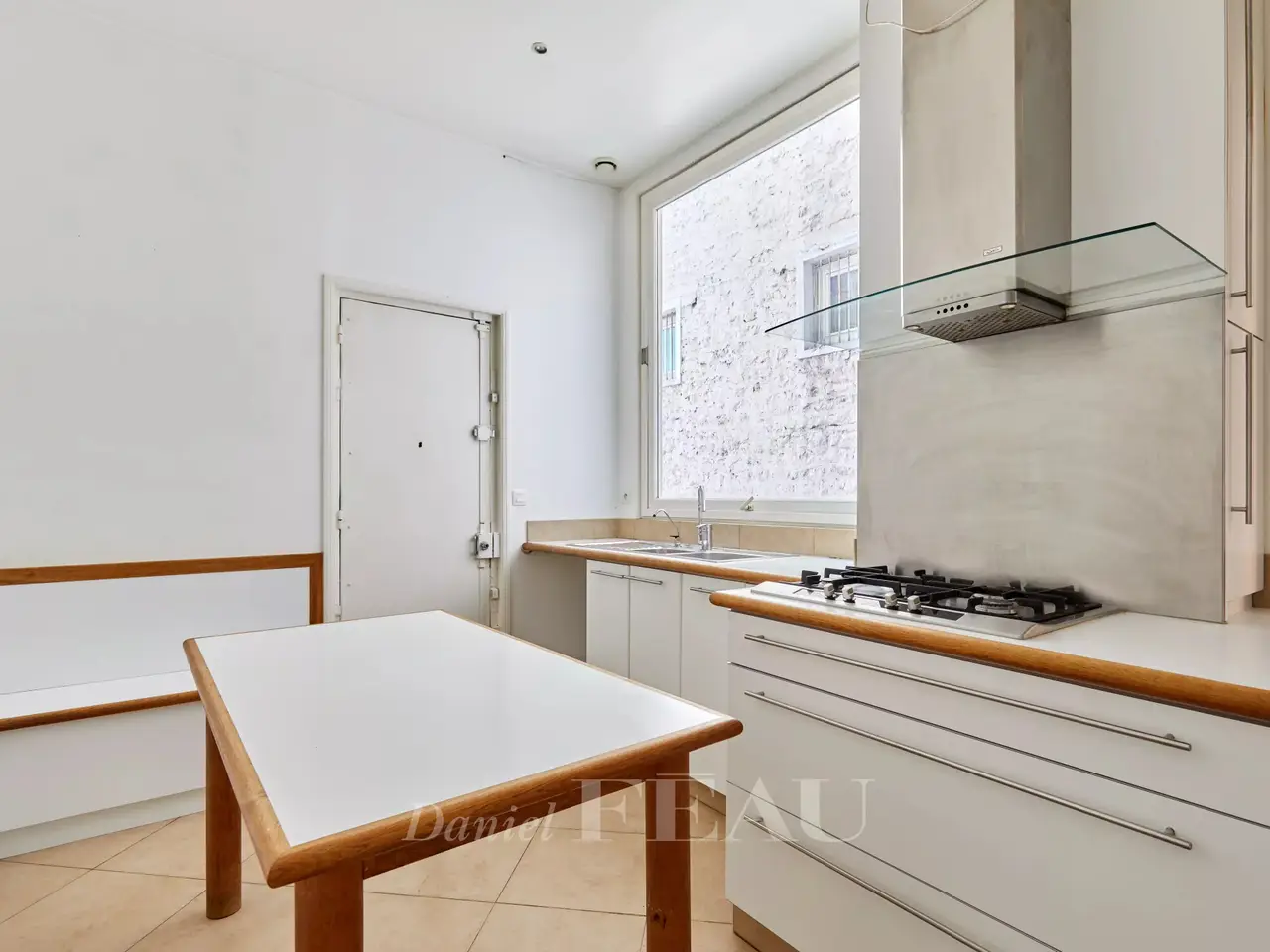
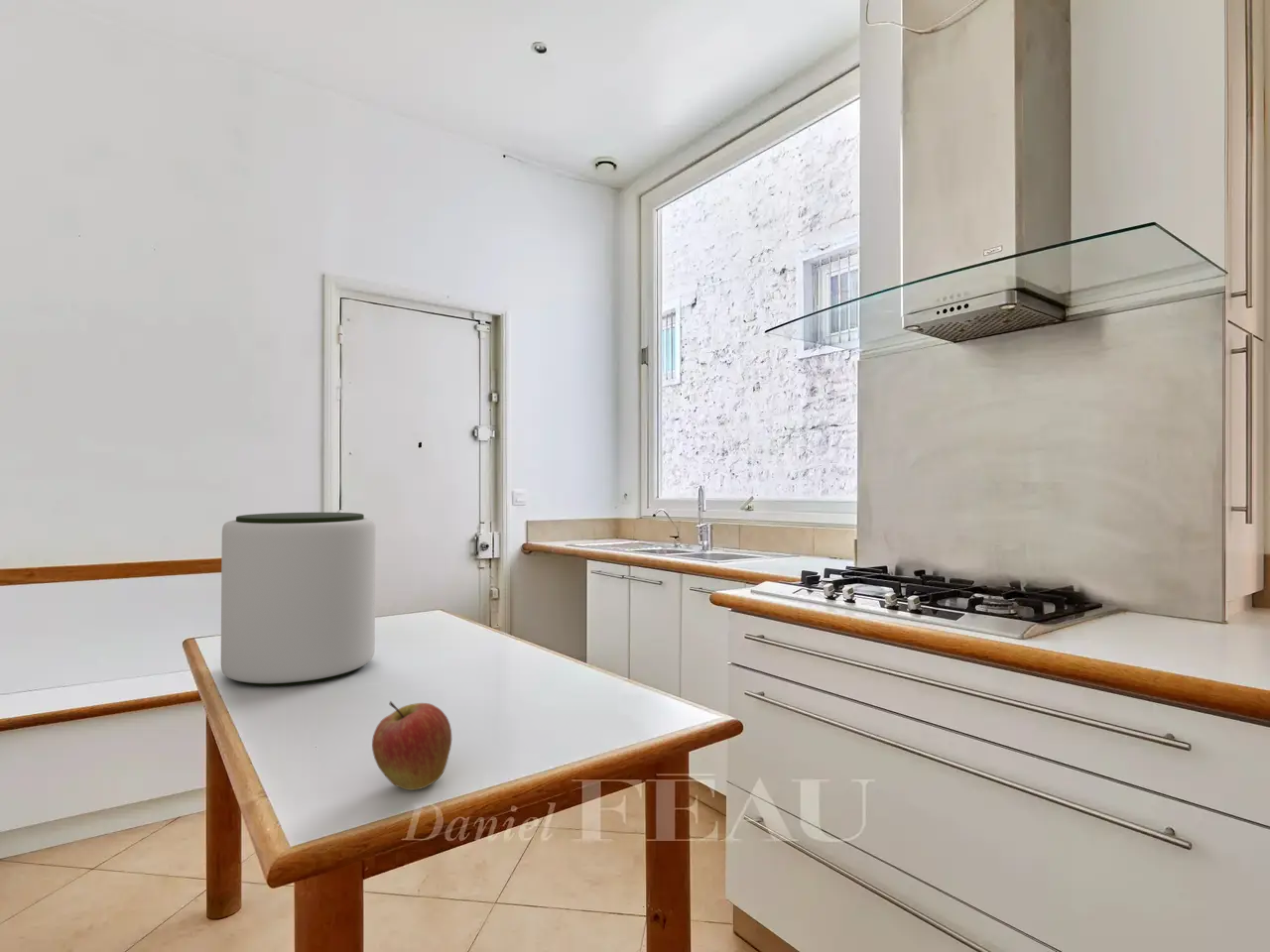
+ apple (412, 741)
+ plant pot (302, 592)
